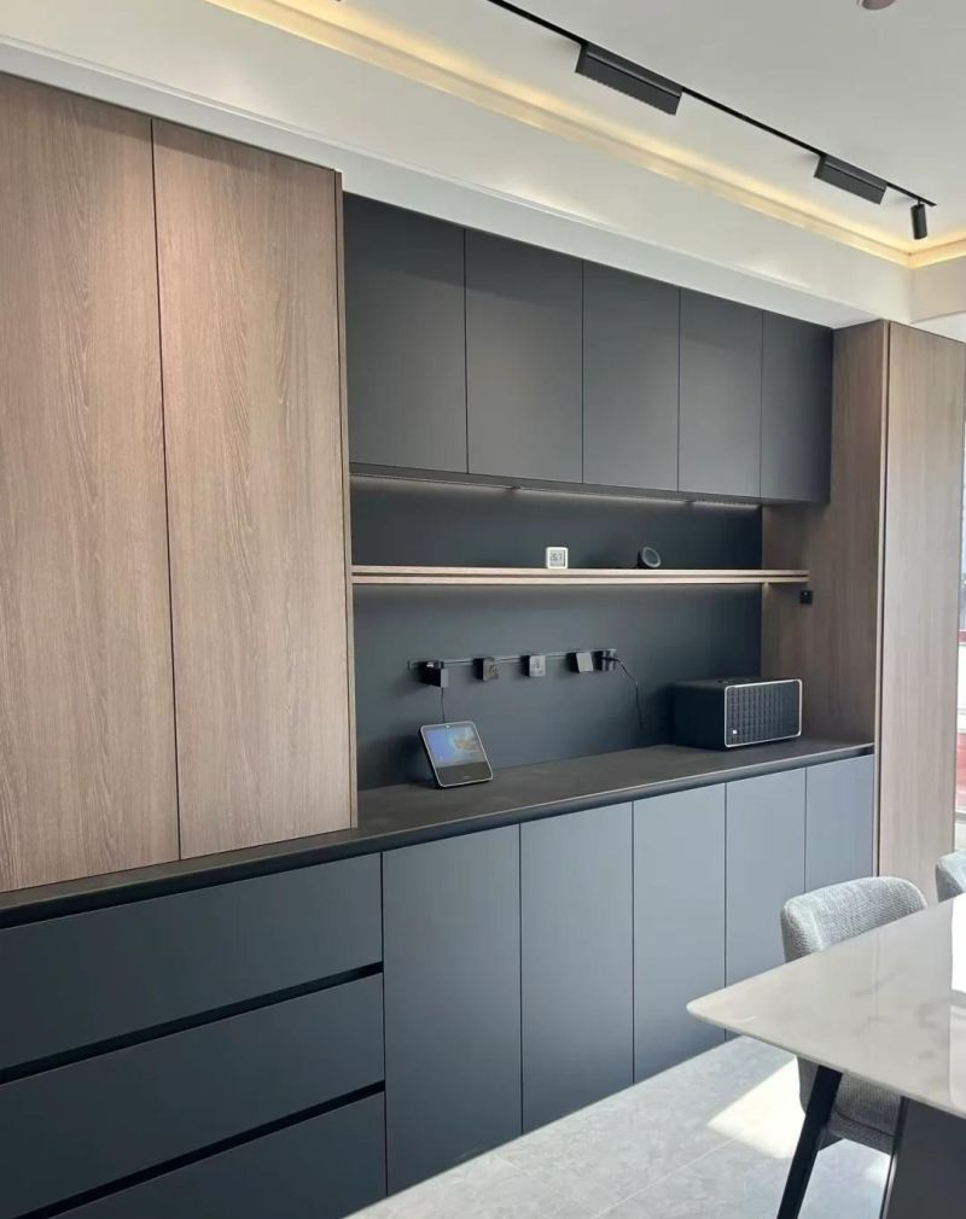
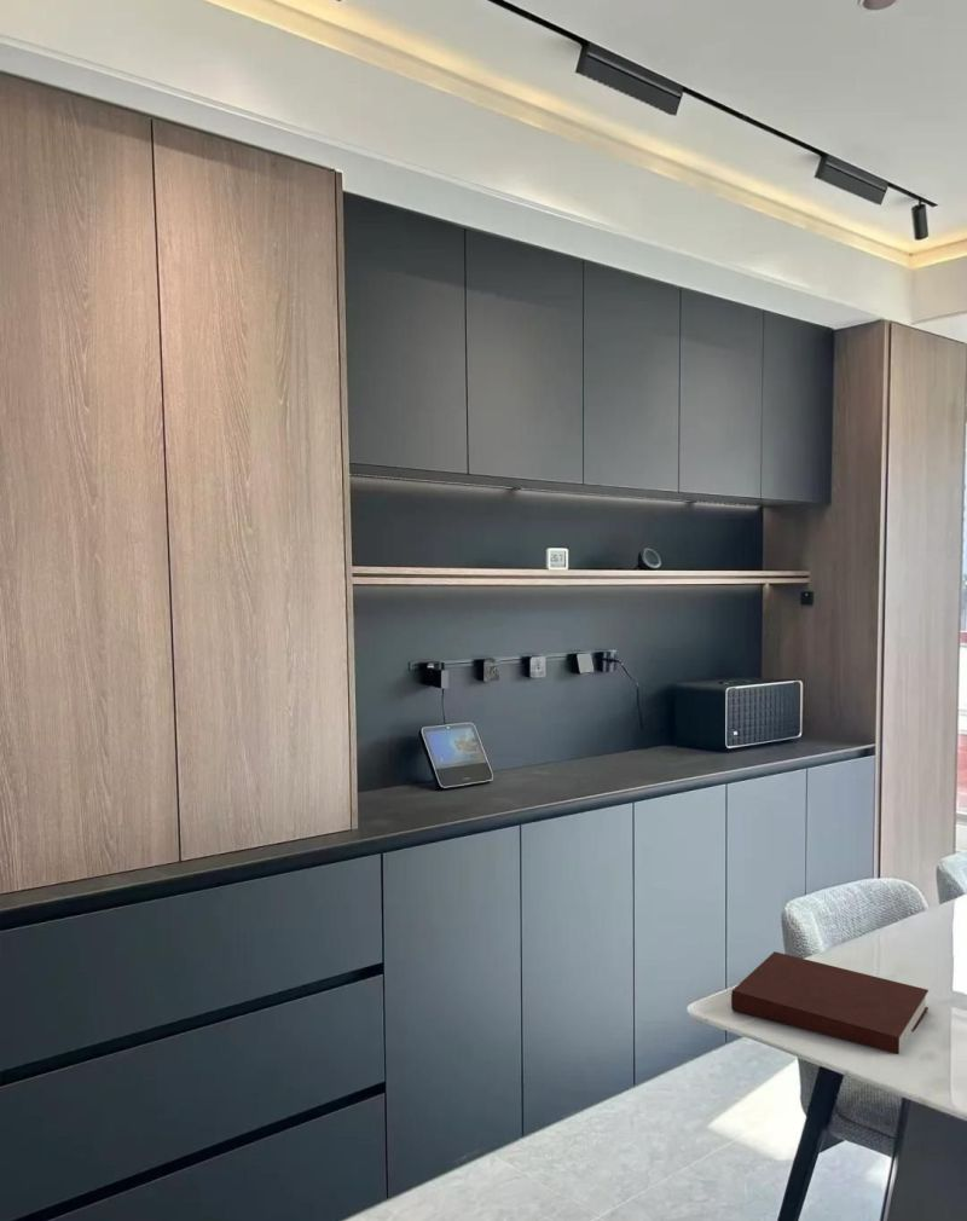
+ notebook (829, 1000)
